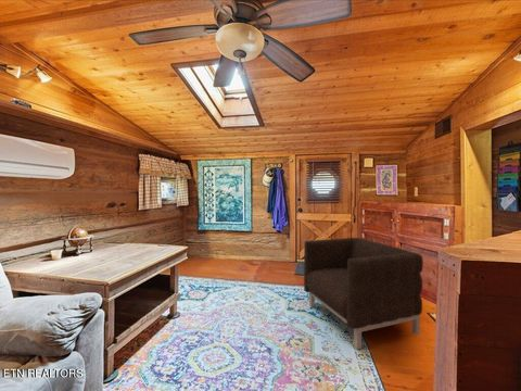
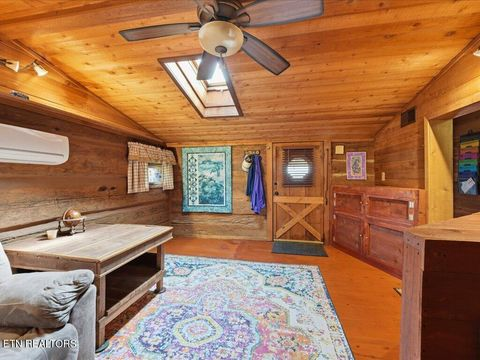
- armchair (354, 282)
